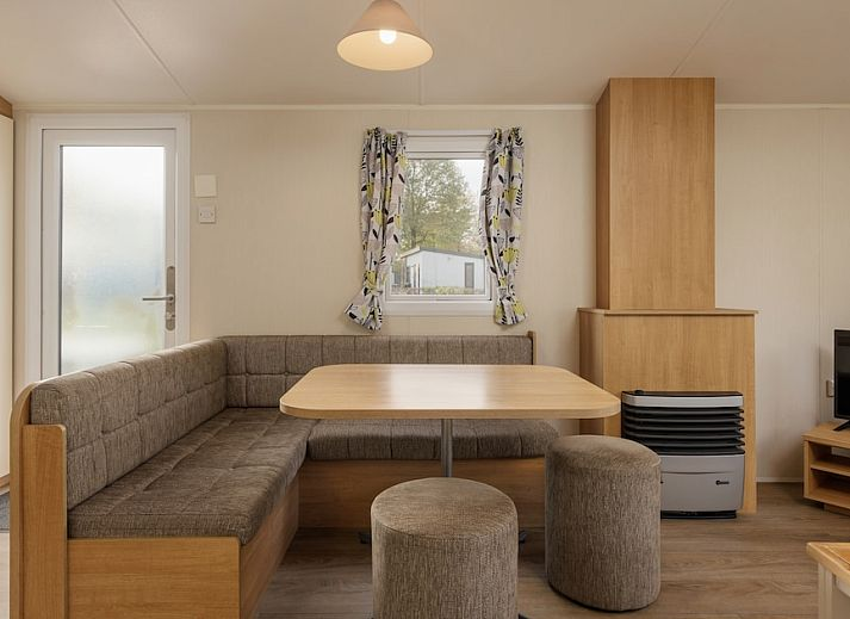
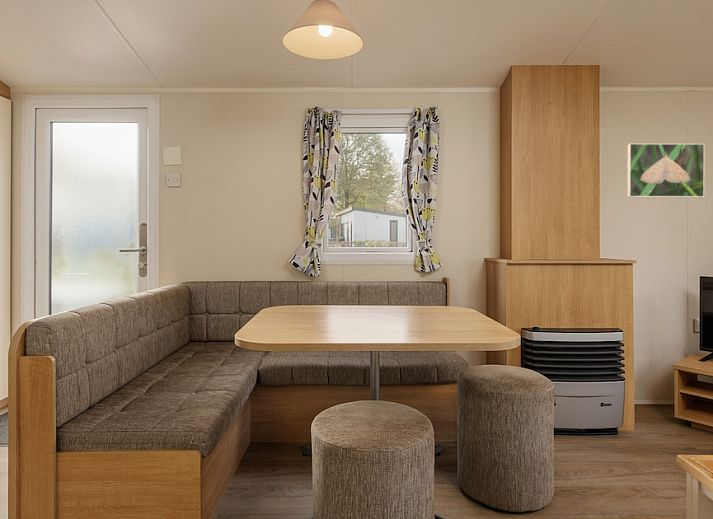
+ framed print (665, 170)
